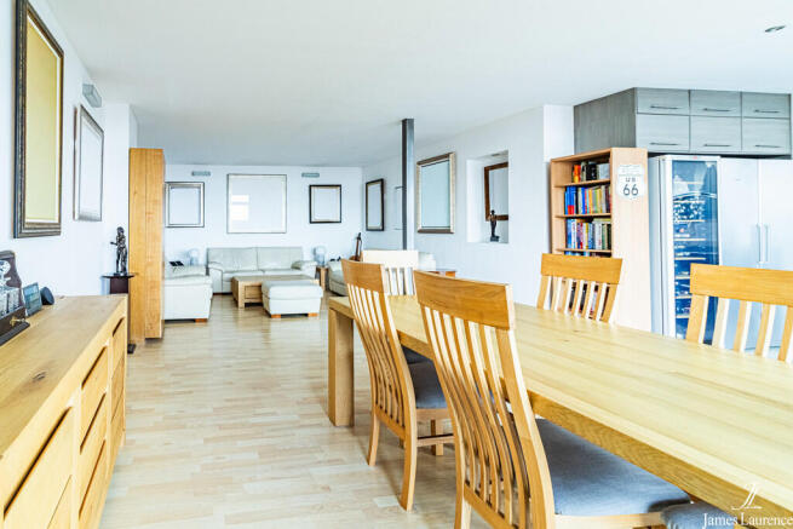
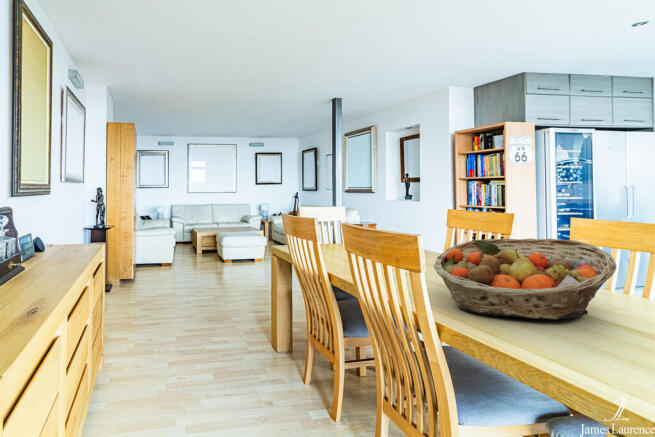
+ fruit basket (518, 274)
